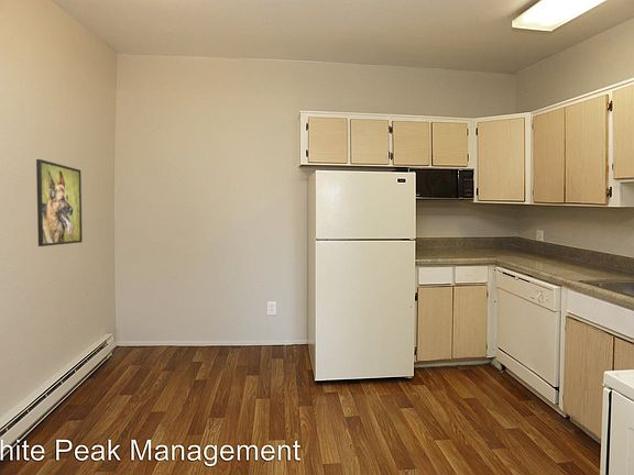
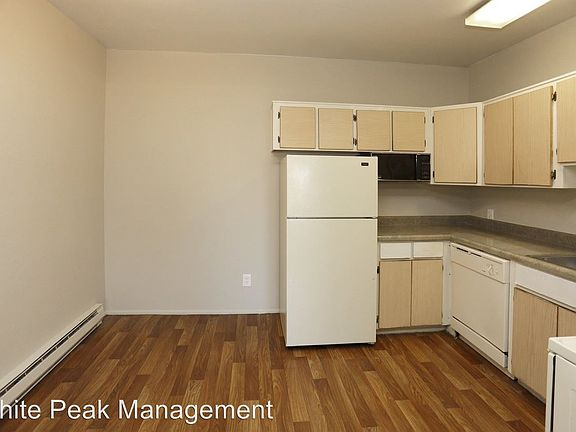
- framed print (61, 205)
